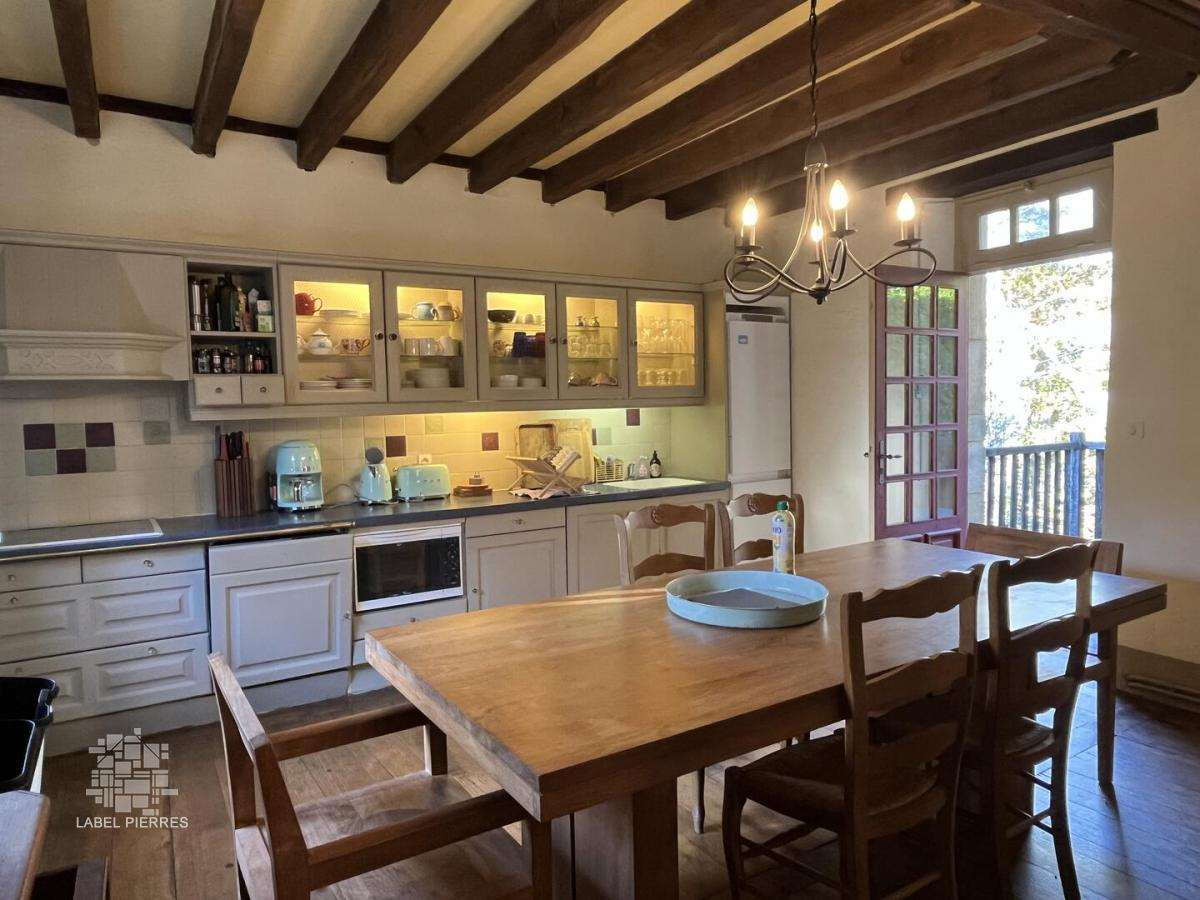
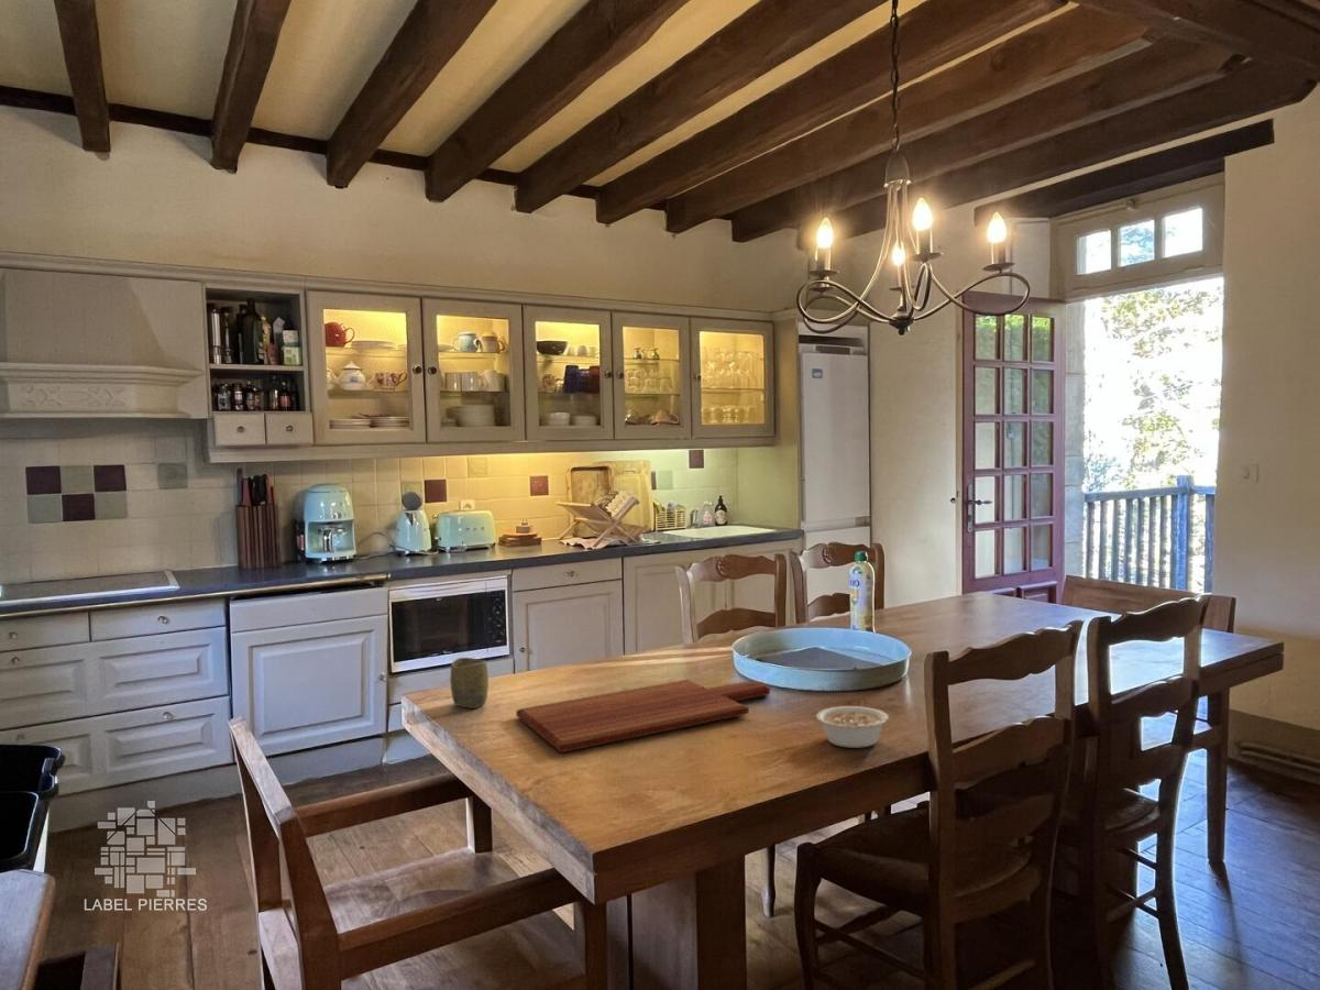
+ cutting board (638, 710)
+ cup (469, 682)
+ legume (855, 725)
